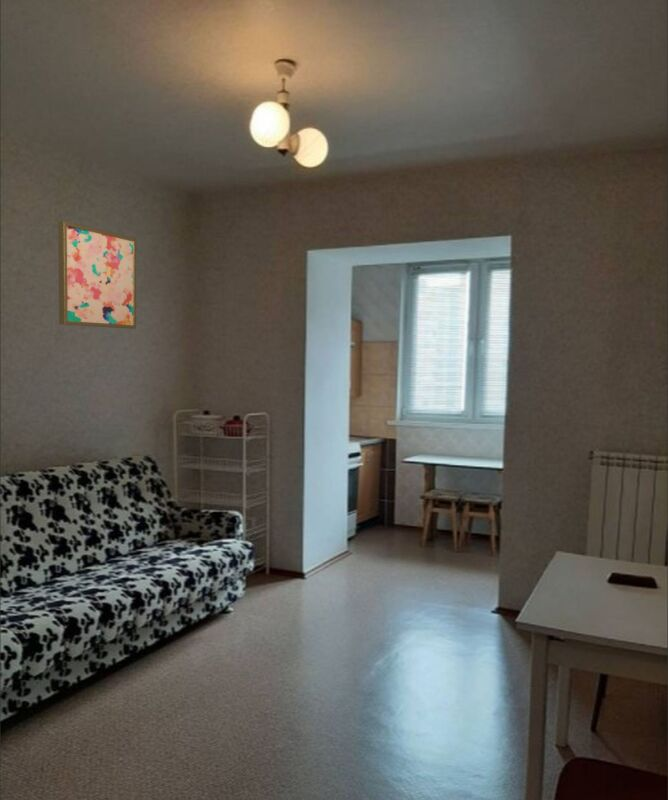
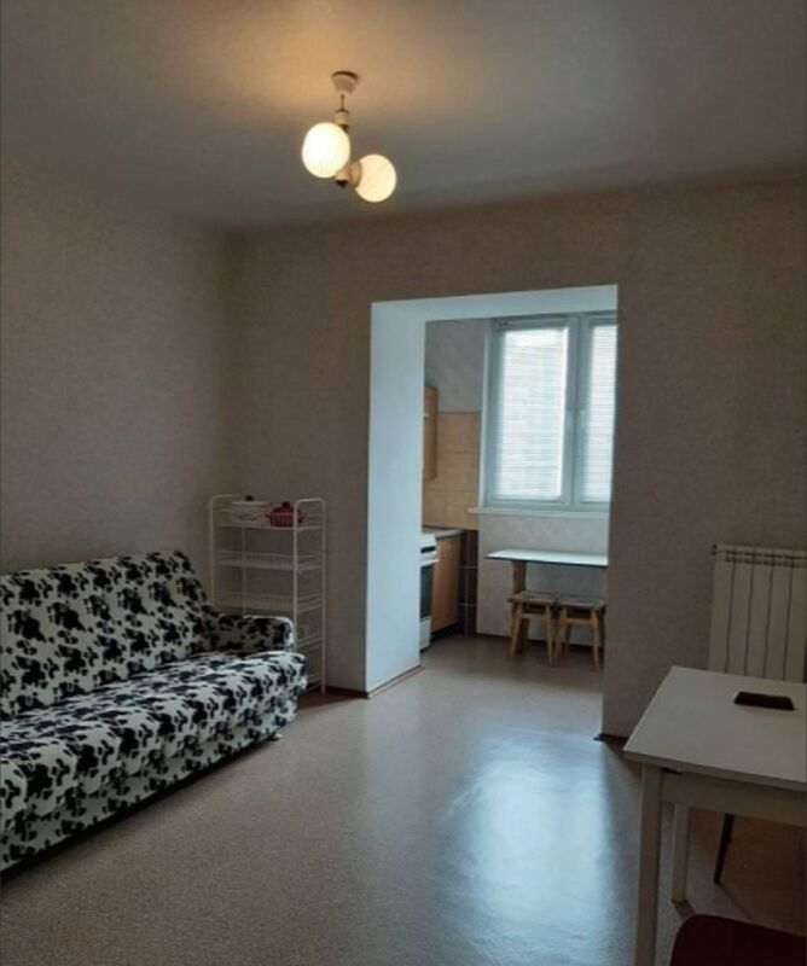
- wall art (99, 278)
